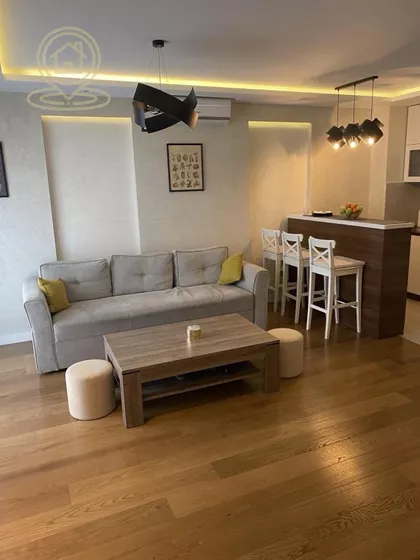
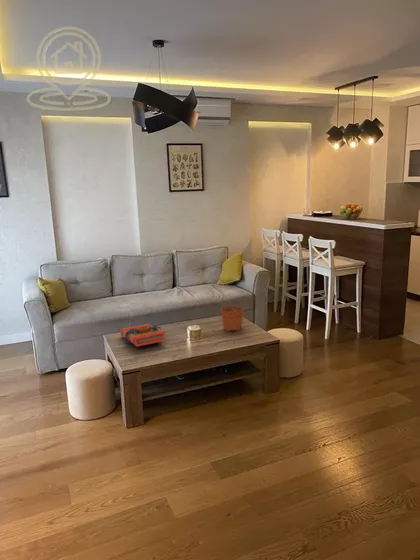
+ plant pot (232, 313)
+ book (143, 334)
